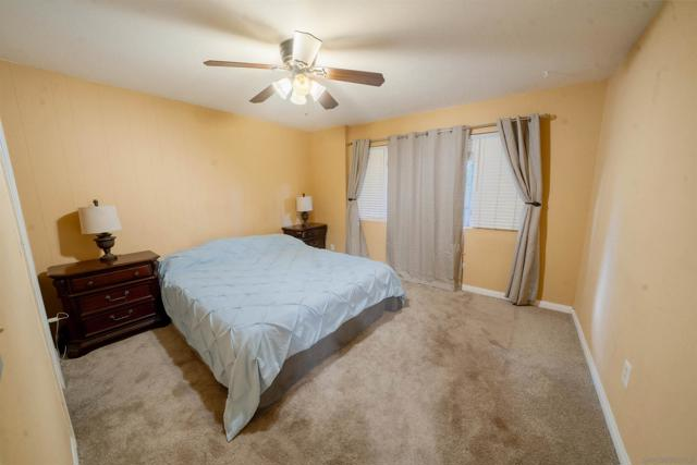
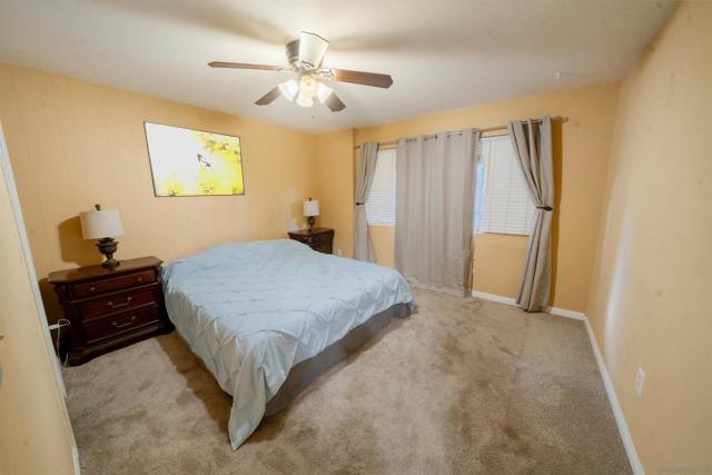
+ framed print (201, 164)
